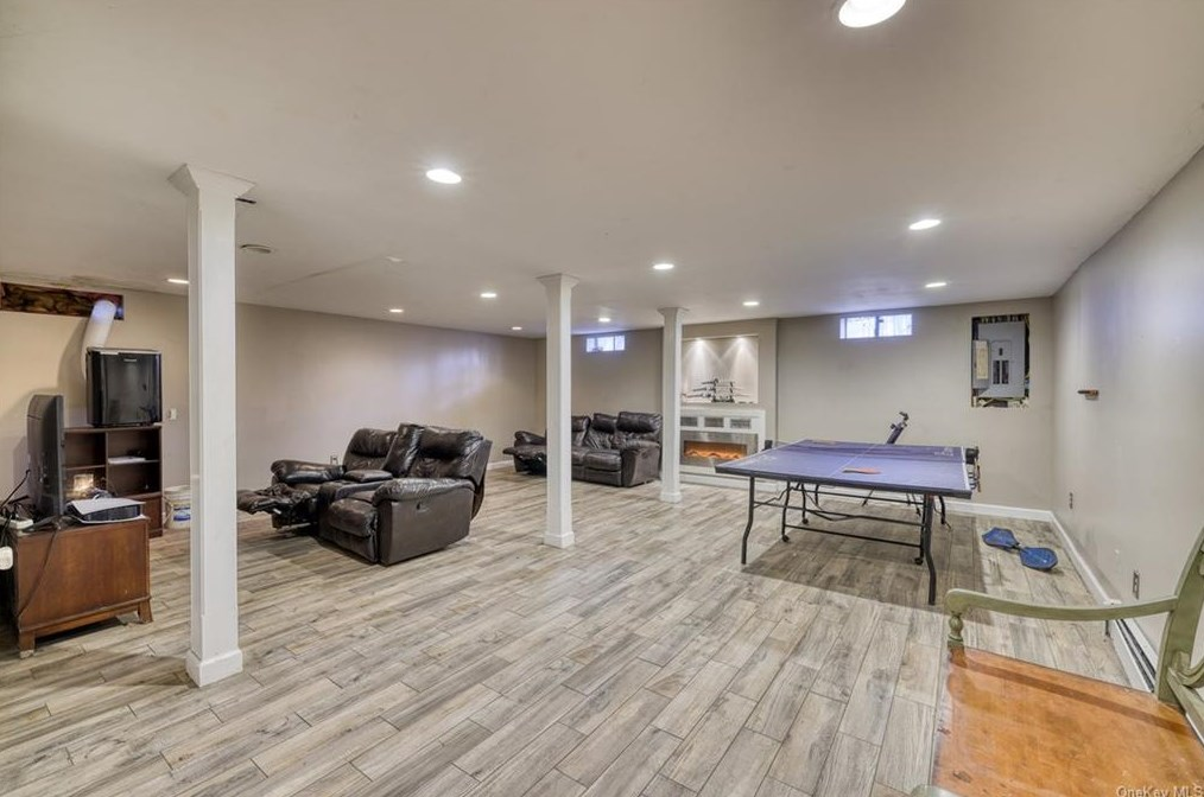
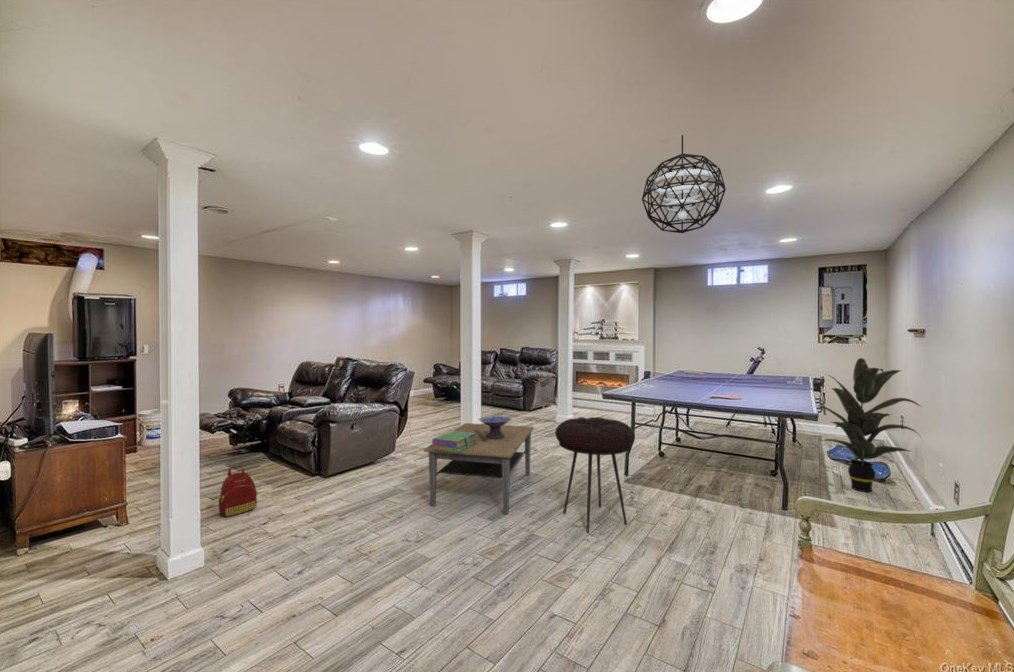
+ pendant light (682, 184)
+ backpack (237, 489)
+ stool (597, 470)
+ decorative bowl (495, 427)
+ indoor plant (865, 423)
+ stack of books (454, 440)
+ coffee table (484, 462)
